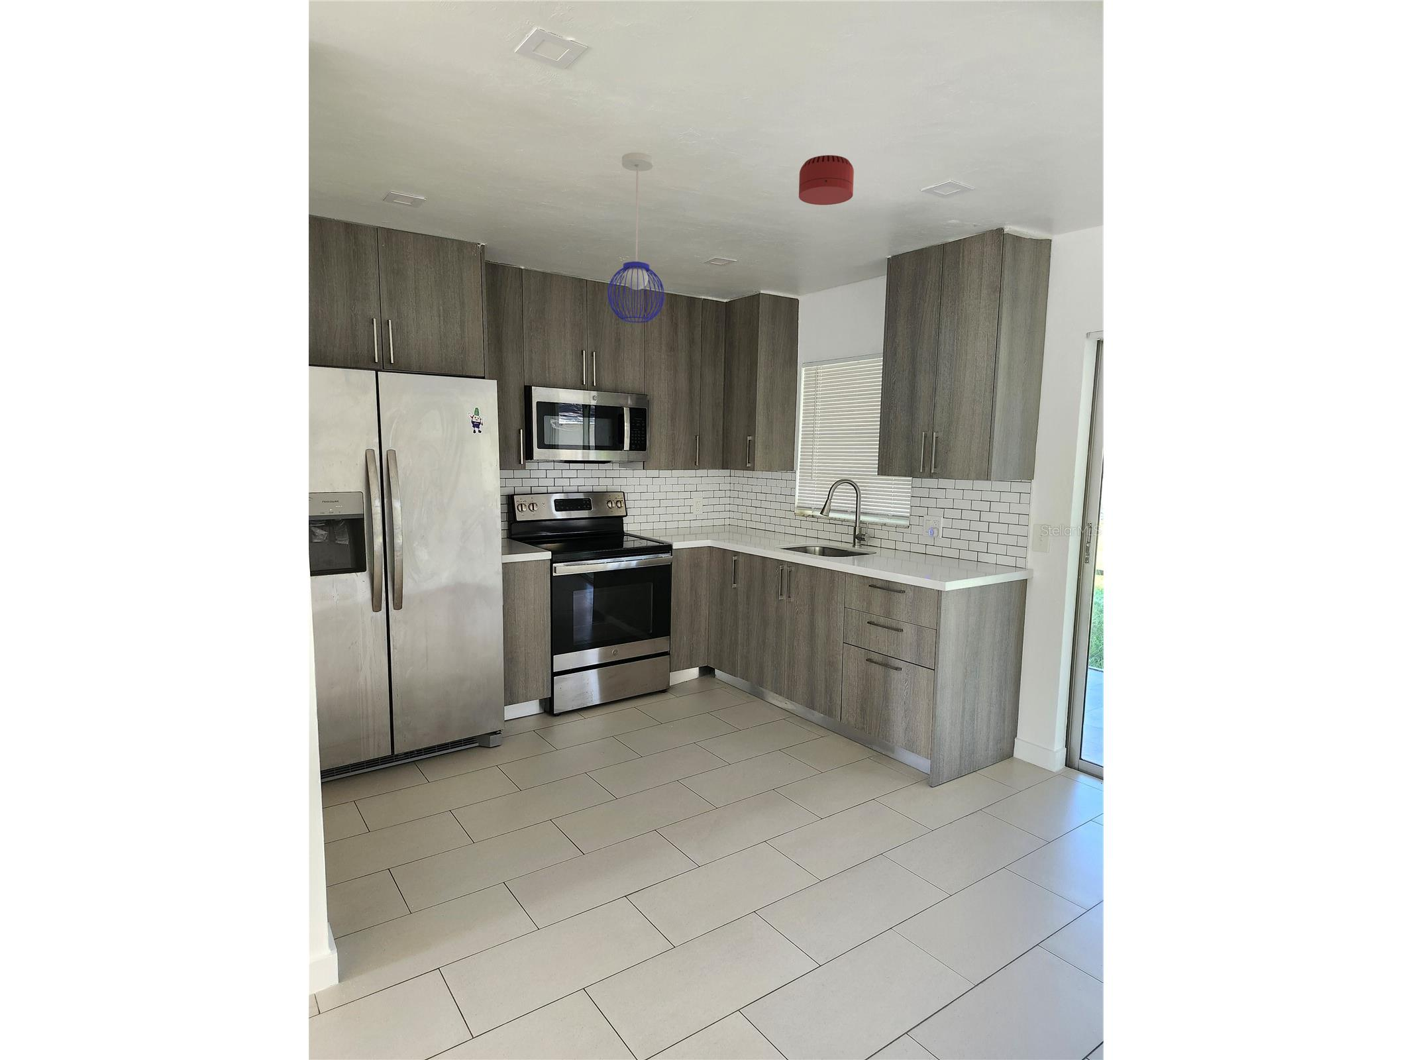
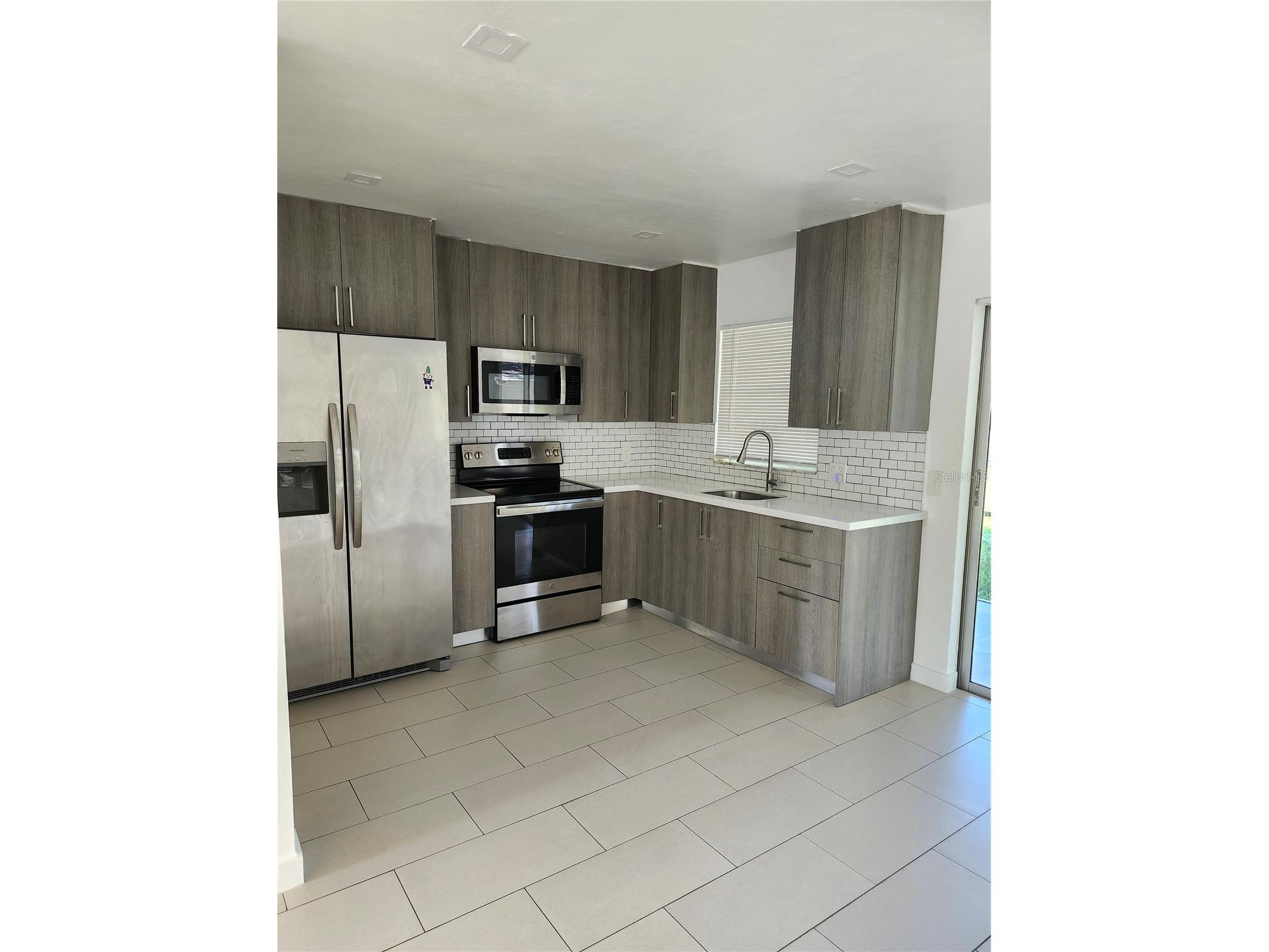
- pendant light (637, 239)
- smoke detector (826, 179)
